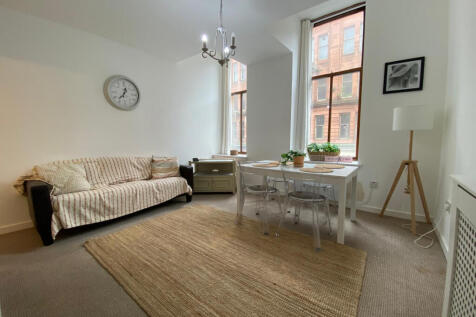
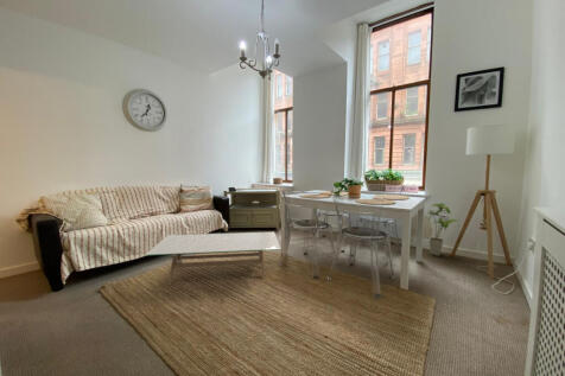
+ coffee table (220, 256)
+ house plant (440, 229)
